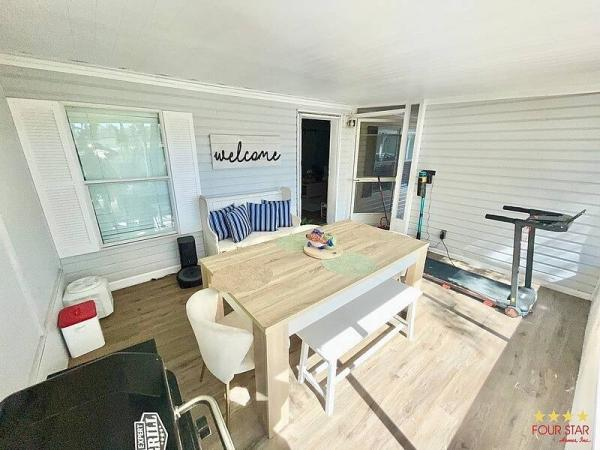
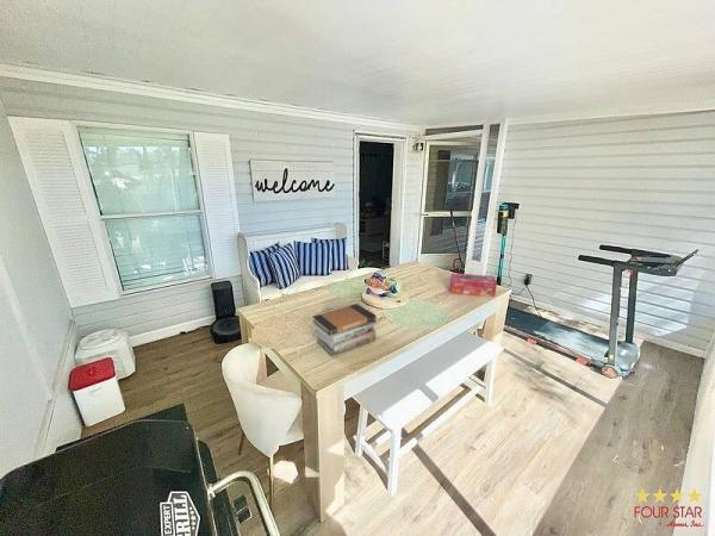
+ tissue box (472, 283)
+ book stack (344, 328)
